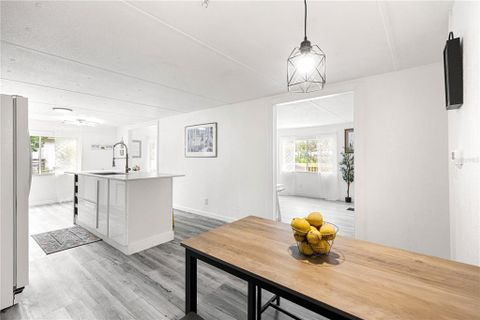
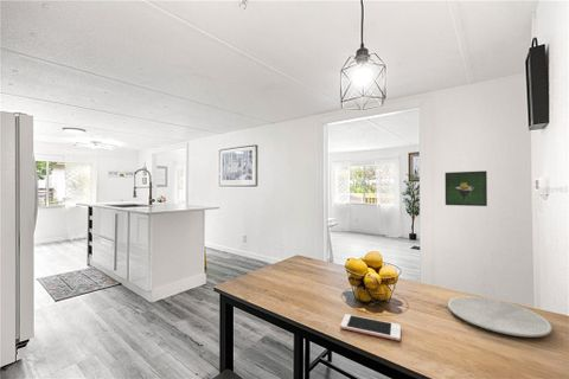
+ cell phone (370, 326)
+ plate (494, 314)
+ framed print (465, 188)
